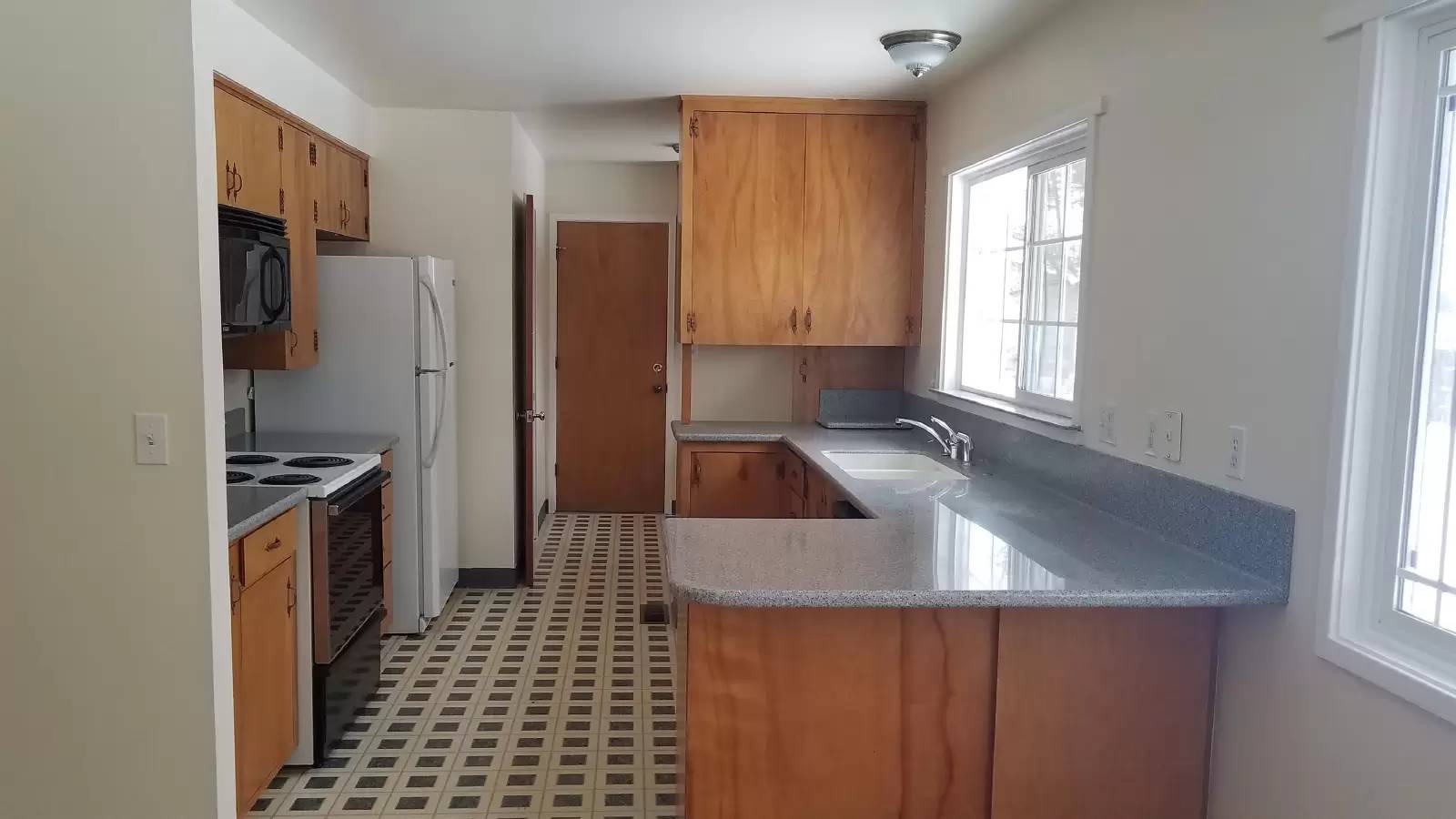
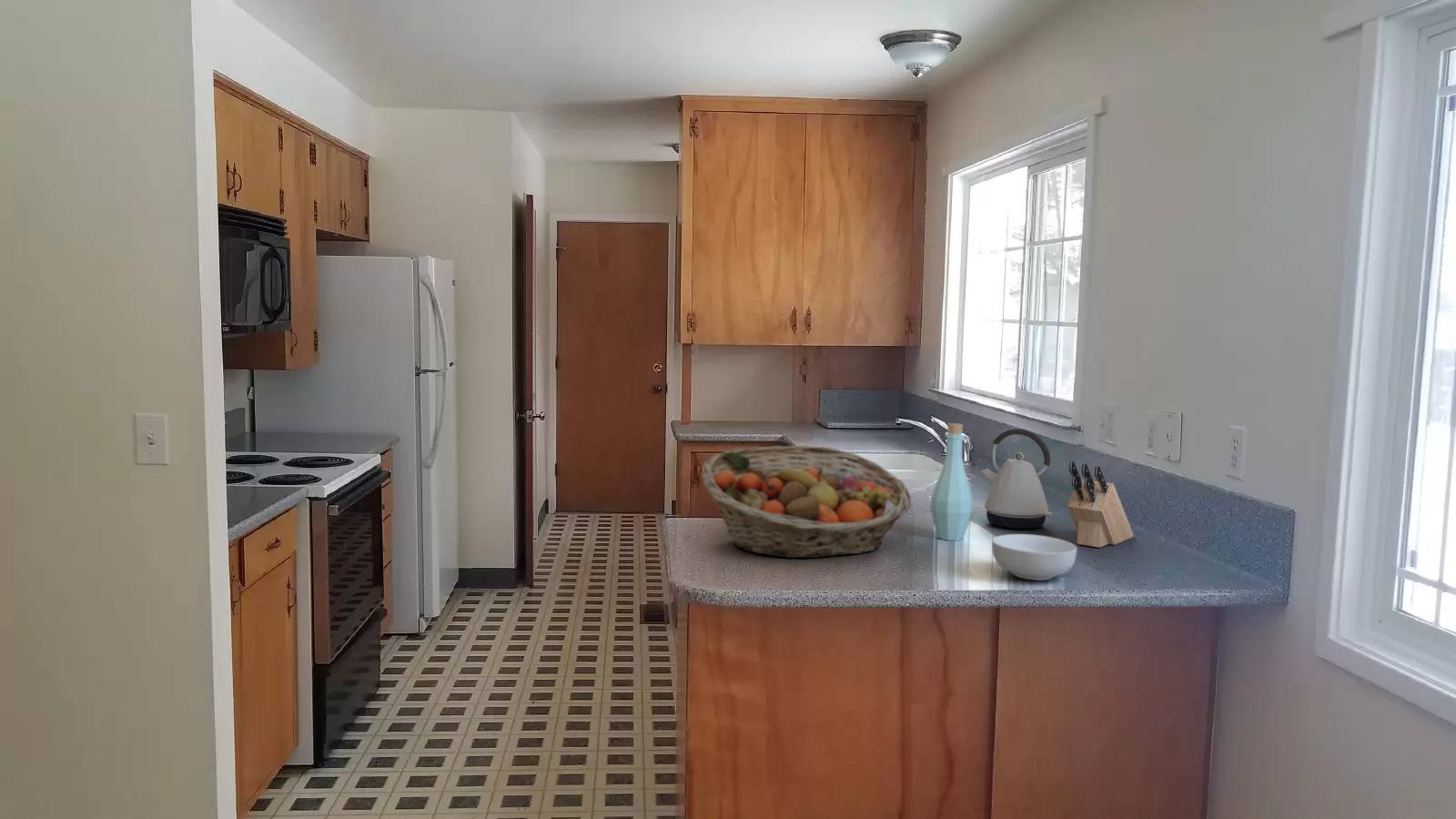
+ kettle (1016, 476)
+ knife block (1099, 500)
+ fruit basket (804, 499)
+ bottle (953, 480)
+ cereal bowl (1033, 559)
